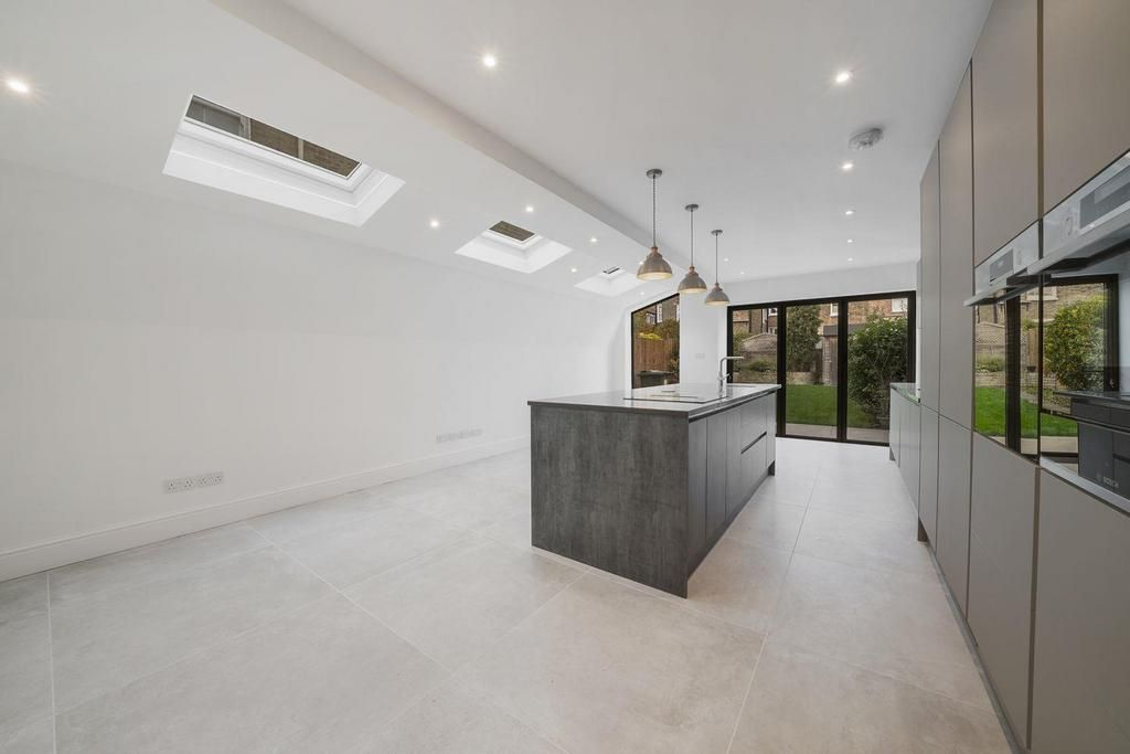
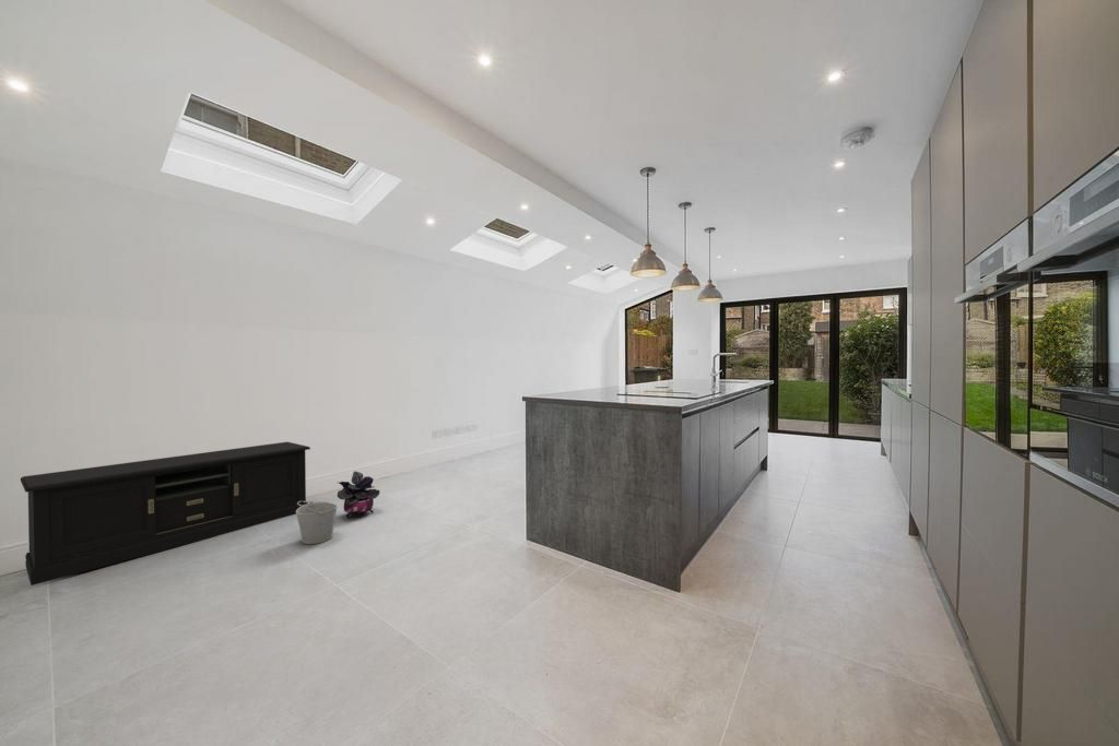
+ potted plant (358, 493)
+ bucket (317, 519)
+ media console (188, 497)
